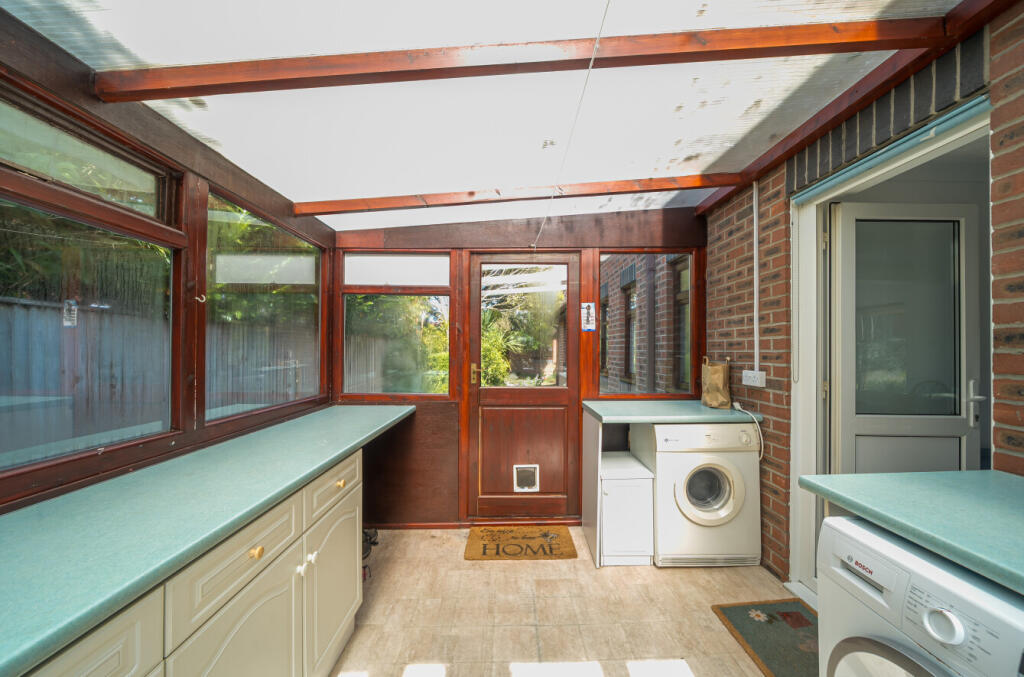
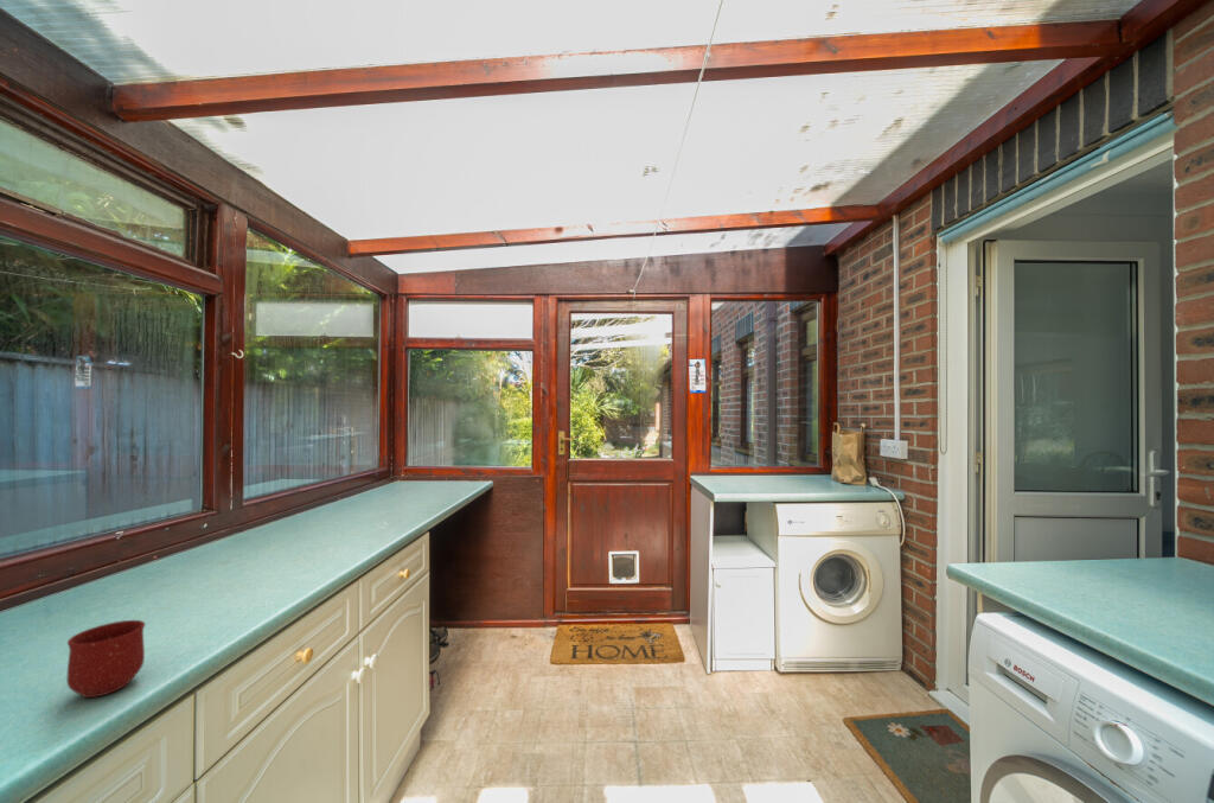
+ mug (111, 654)
